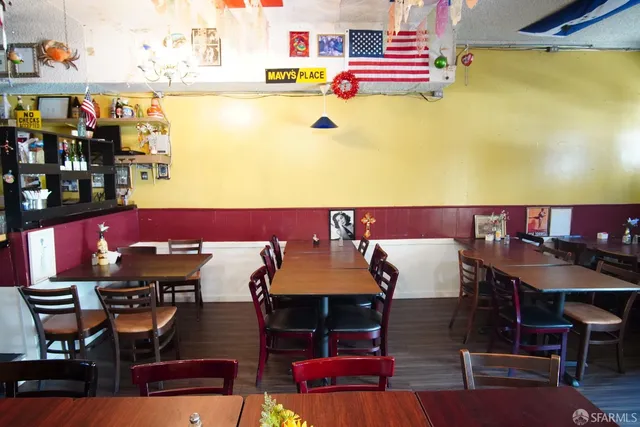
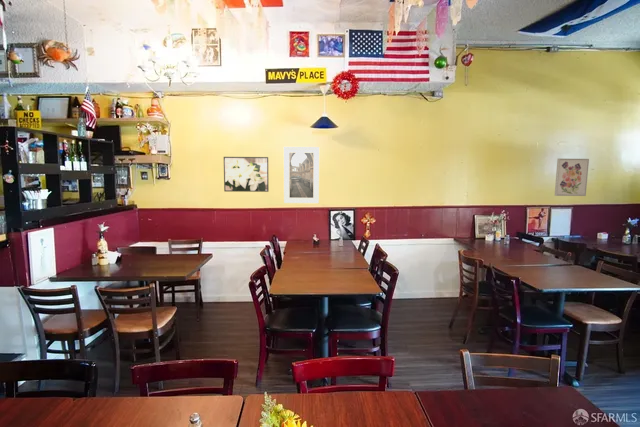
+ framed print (246, 174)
+ wall art (571, 177)
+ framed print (301, 175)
